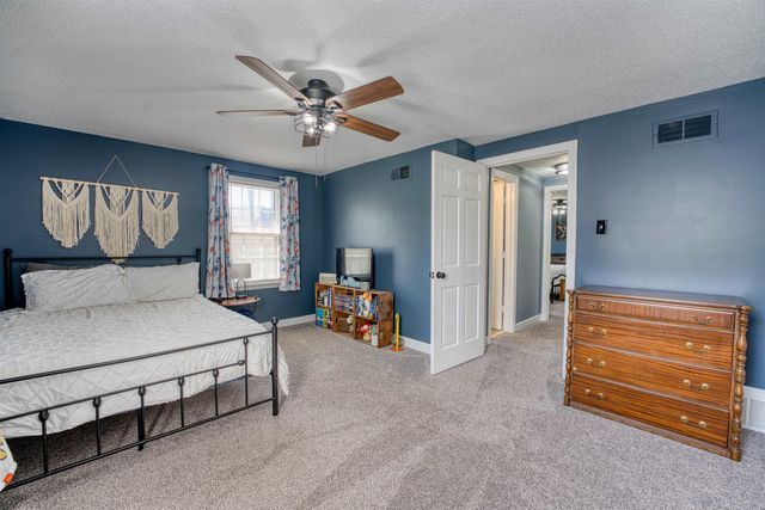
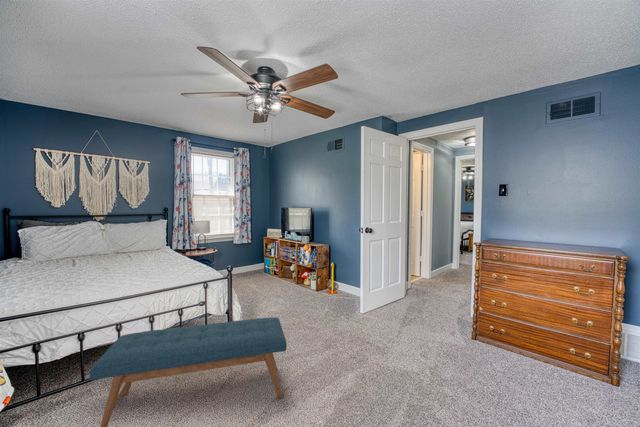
+ bench (201, 364)
